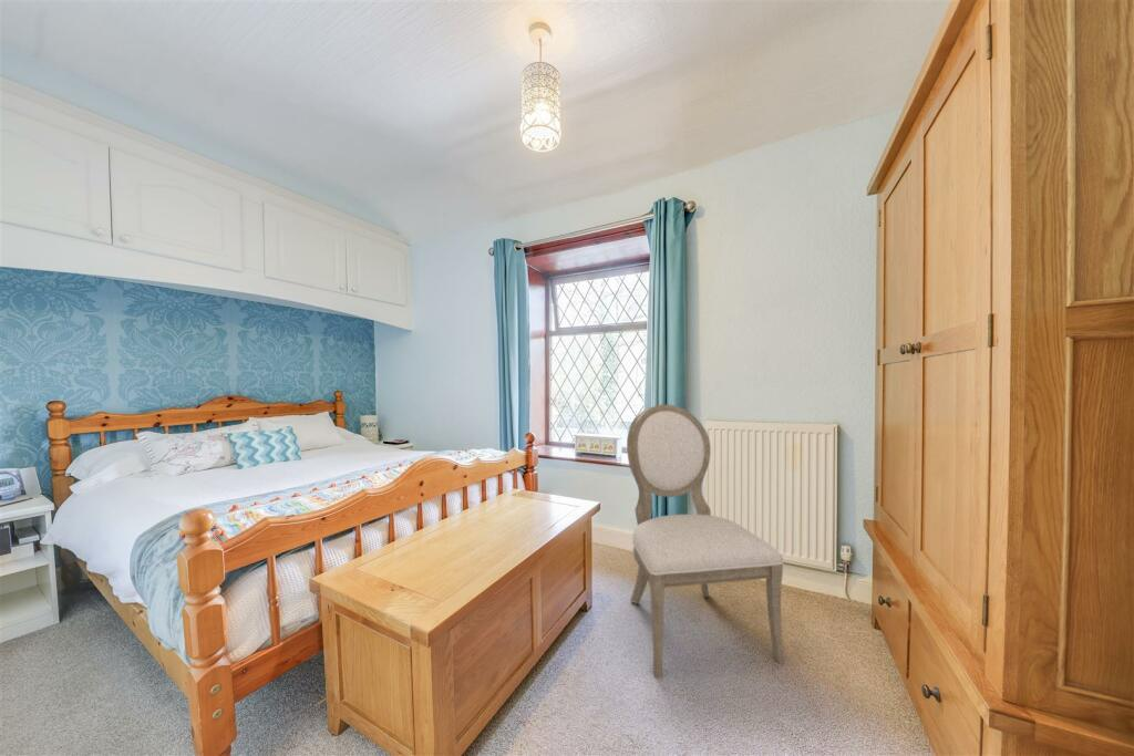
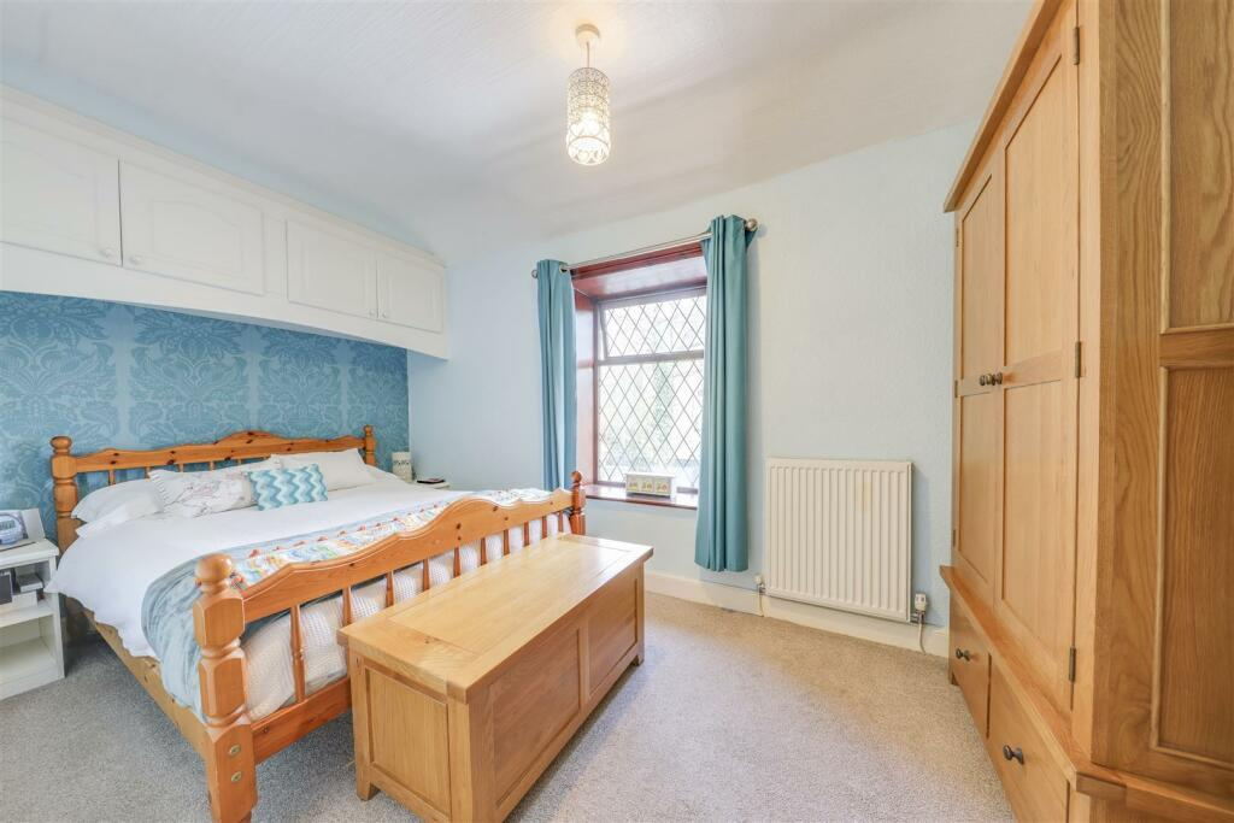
- chair (687, 516)
